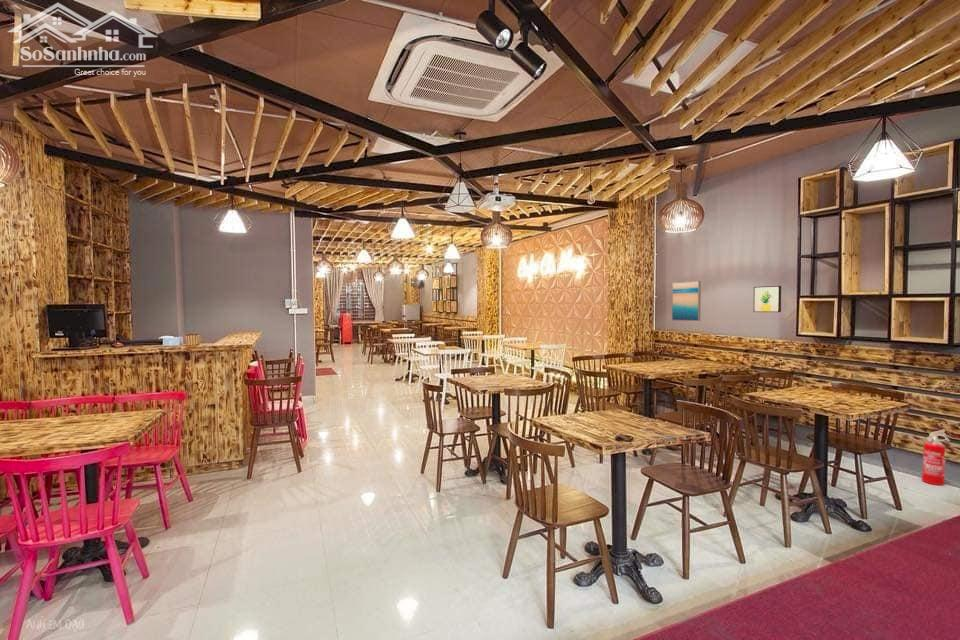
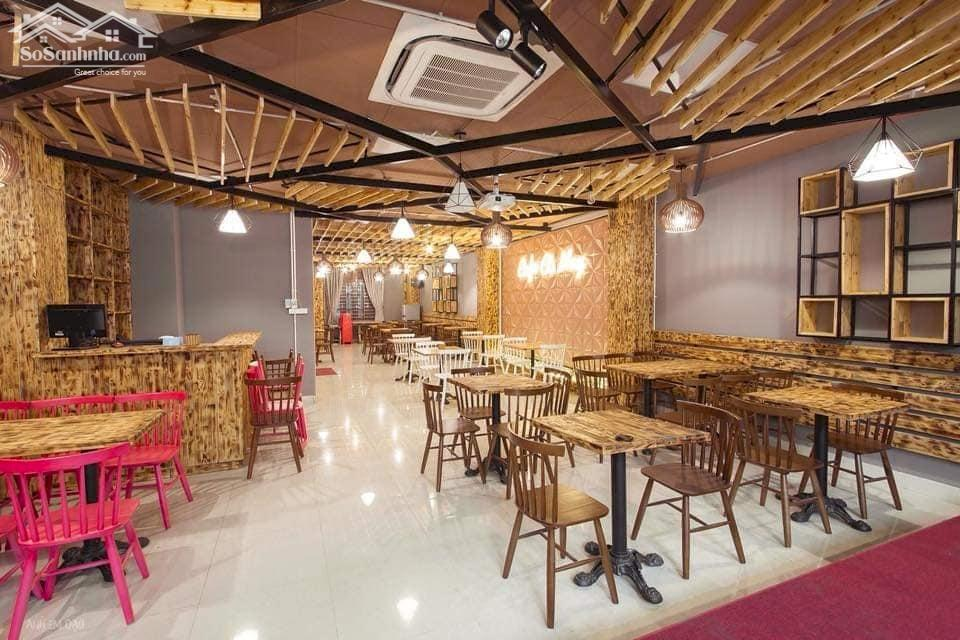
- fire extinguisher (936, 455)
- wall art (685, 301)
- wall art (767, 299)
